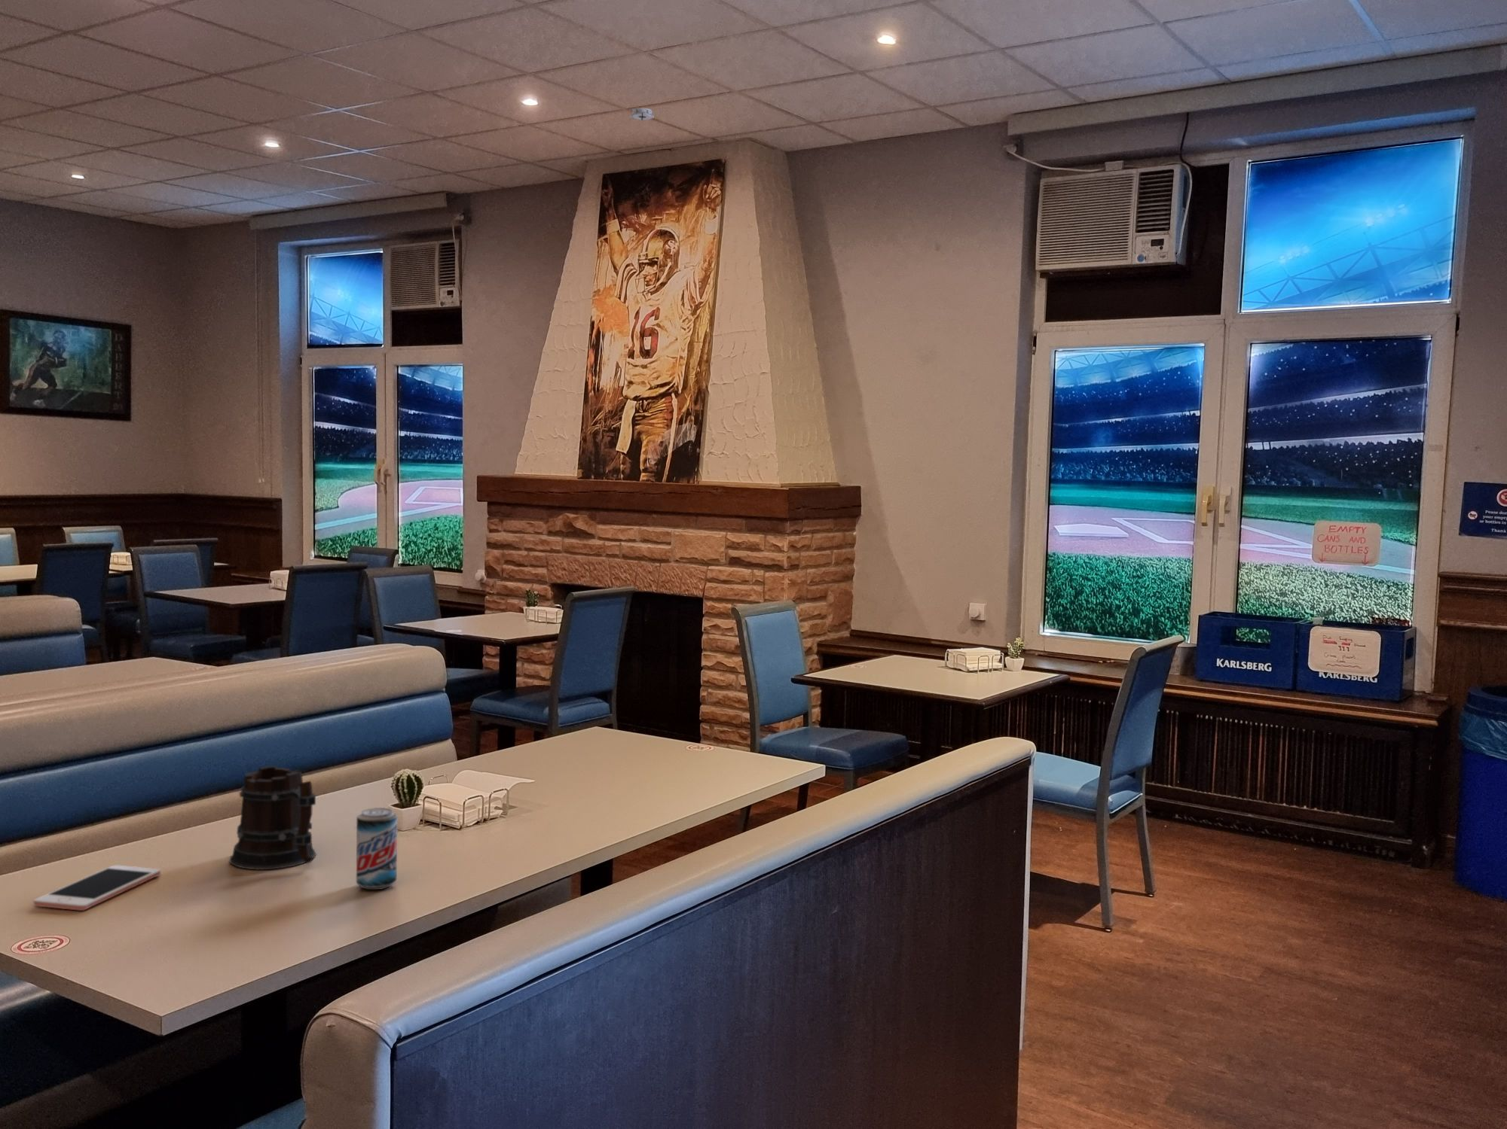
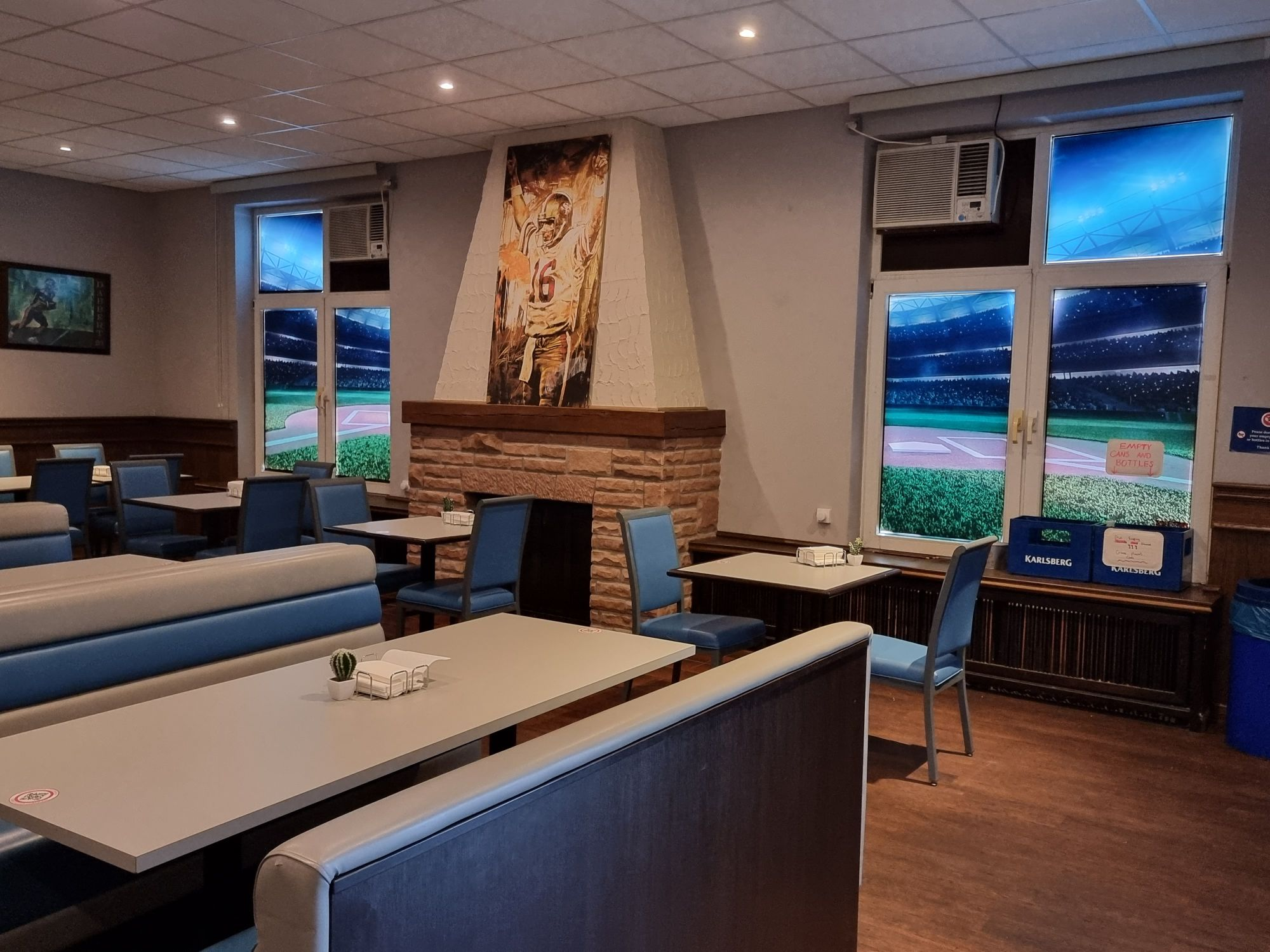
- beer can (377, 848)
- beer mug (280, 816)
- cell phone (100, 887)
- smoke detector (641, 114)
